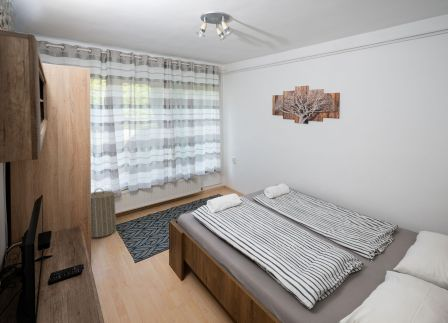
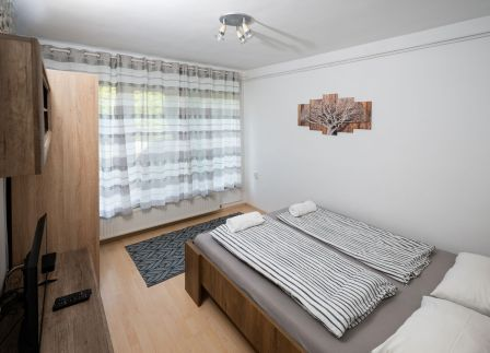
- laundry hamper (100, 210)
